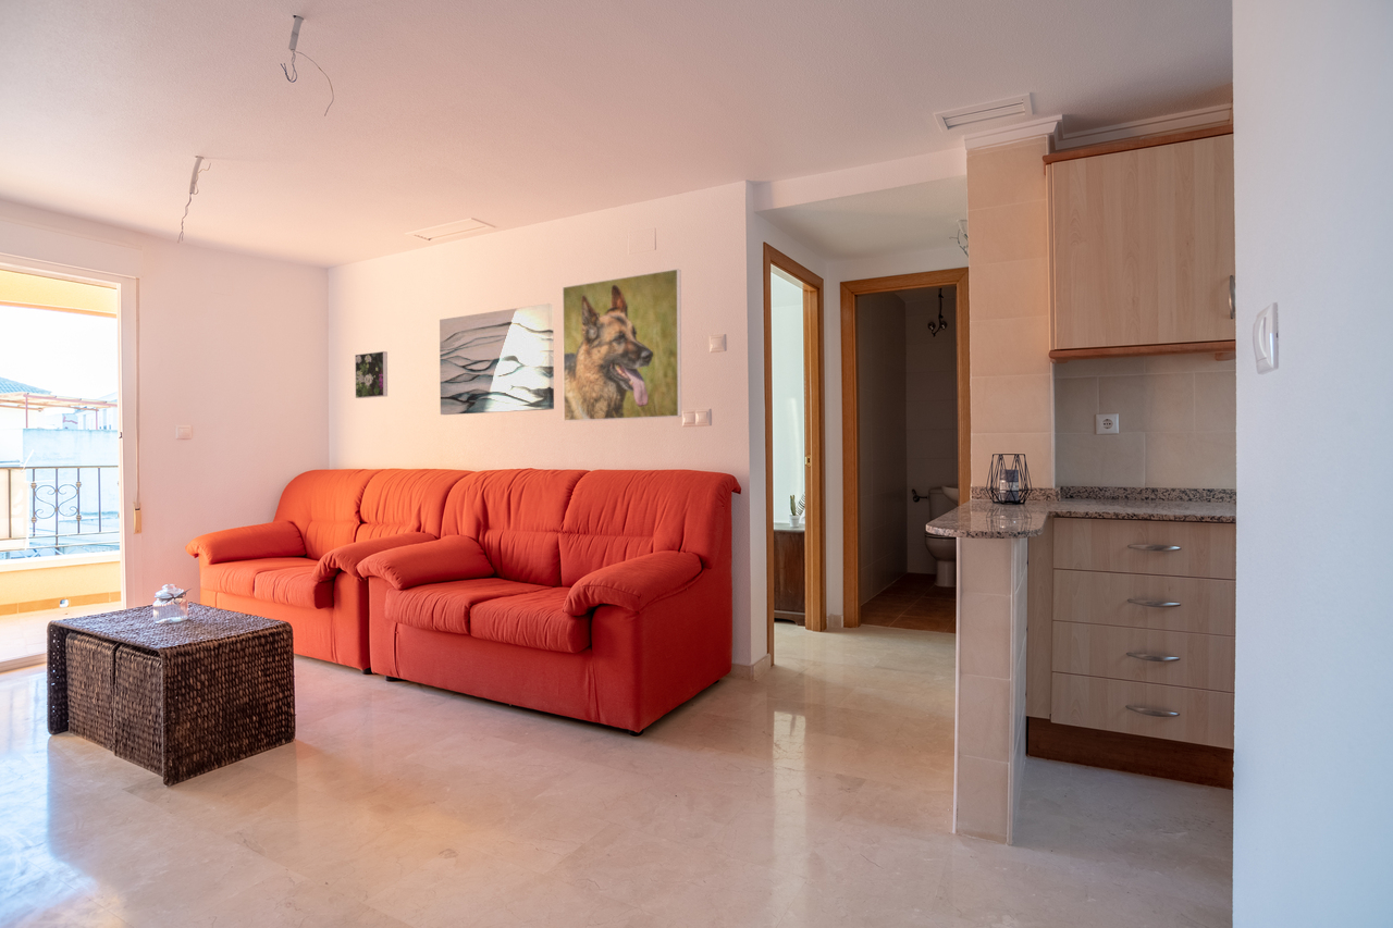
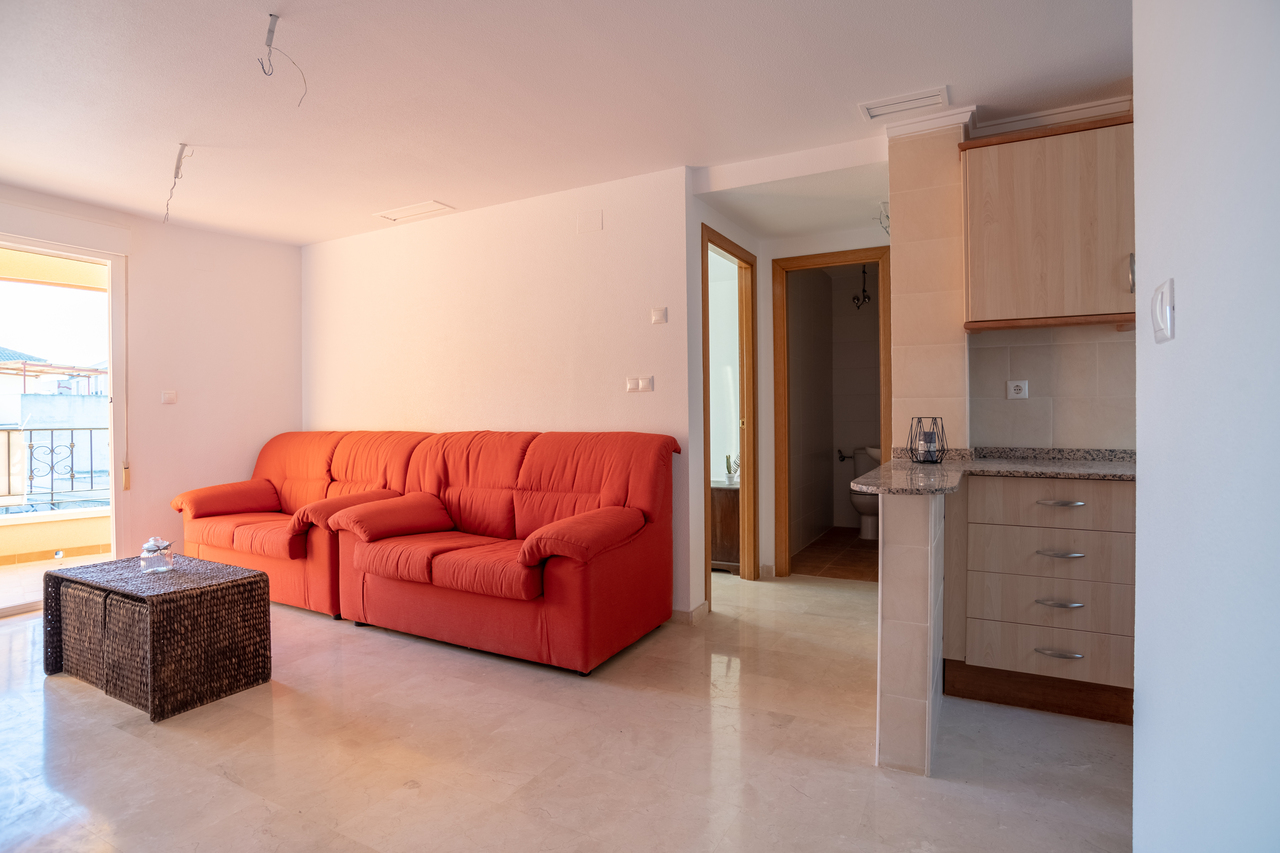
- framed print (371, 374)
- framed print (619, 348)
- wall art (494, 361)
